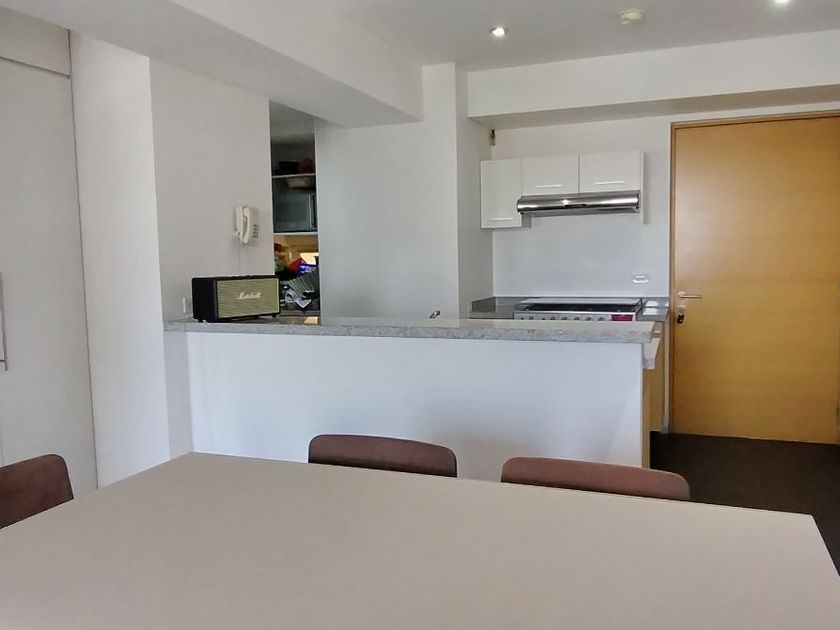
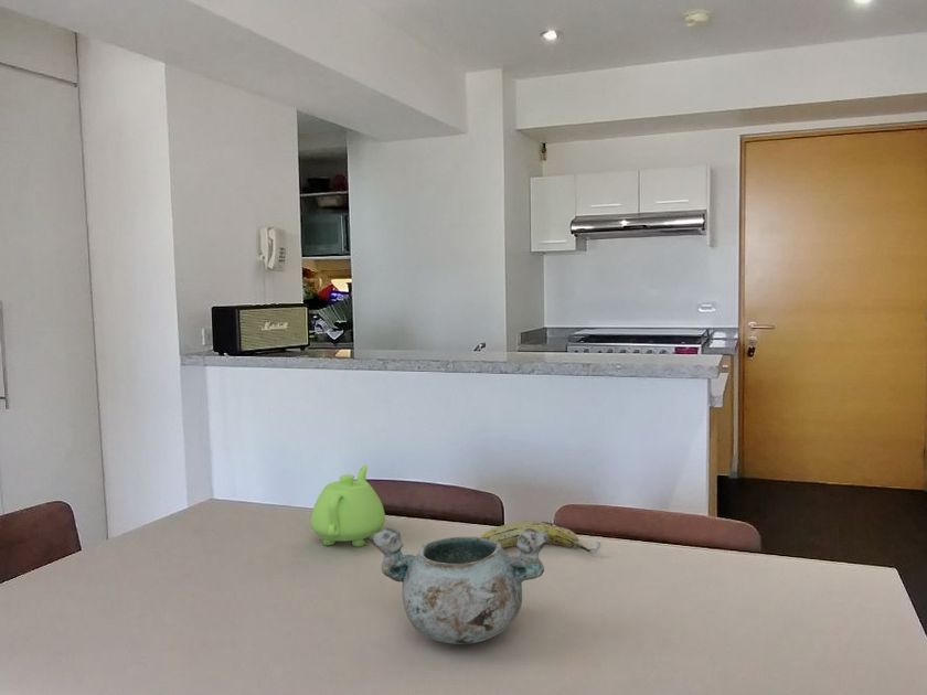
+ decorative bowl (458, 579)
+ fruit (540, 531)
+ teapot (349, 505)
